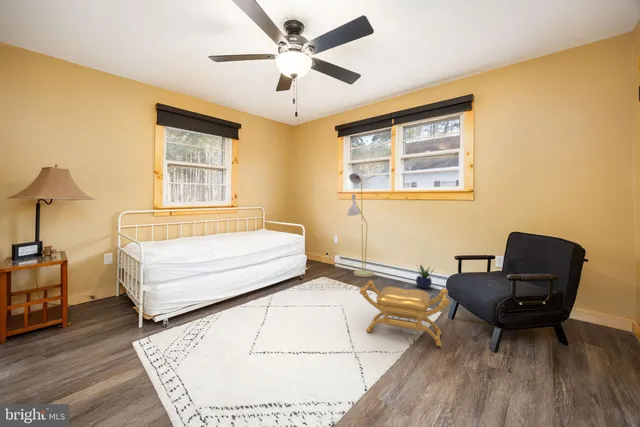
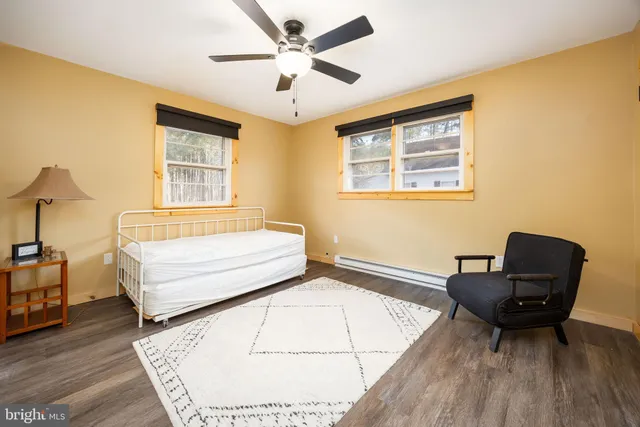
- potted plant (425, 275)
- floor lamp (363, 218)
- stool (403, 310)
